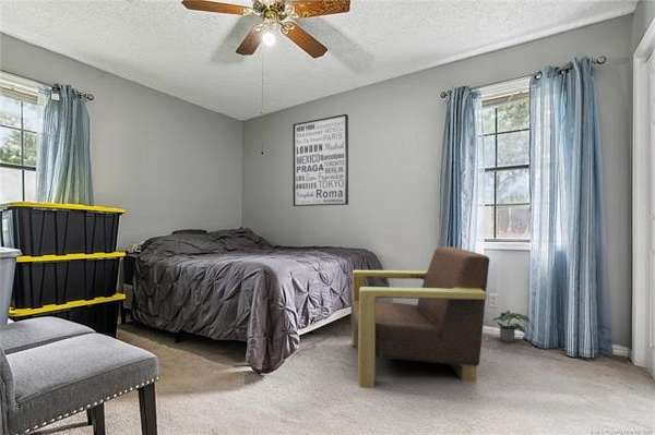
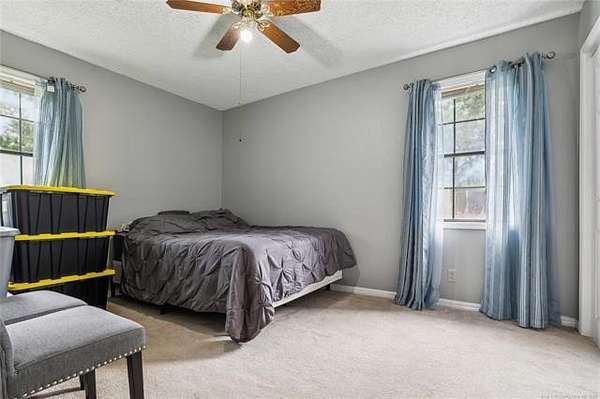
- armchair (412, 305)
- potted plant (510, 326)
- wall art (319, 162)
